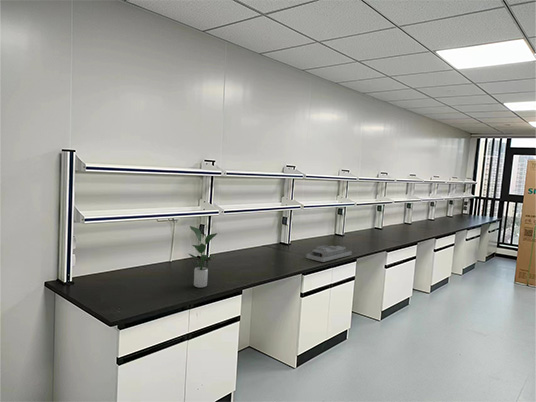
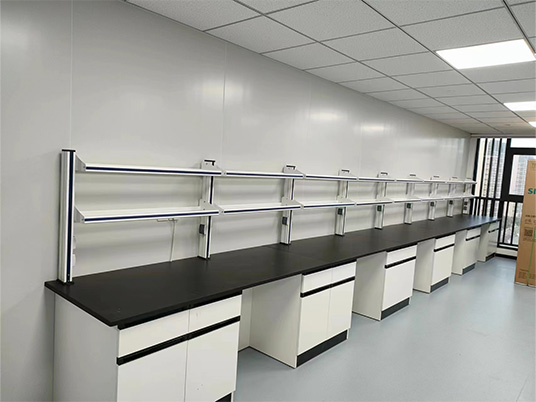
- potted plant (202, 257)
- desk organizer (329, 251)
